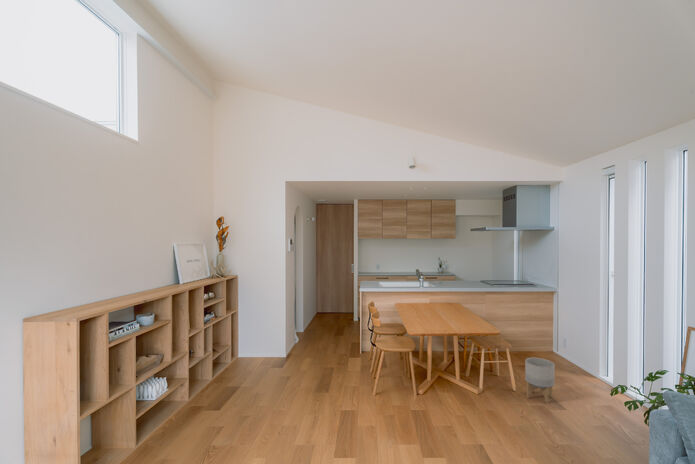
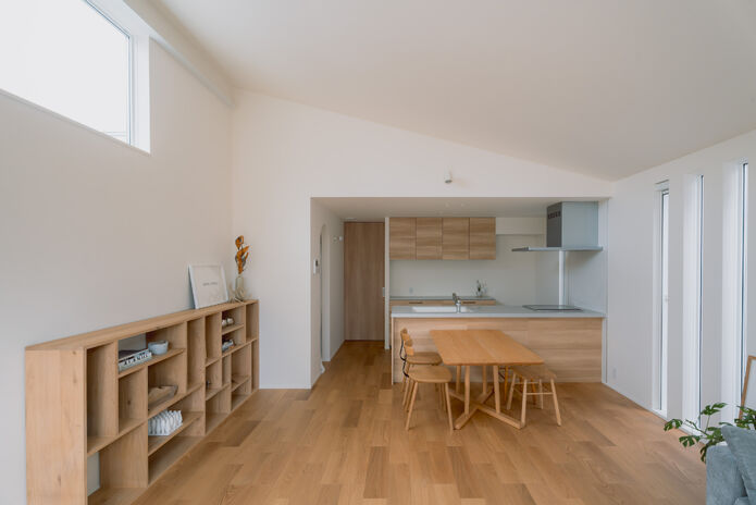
- planter (539, 379)
